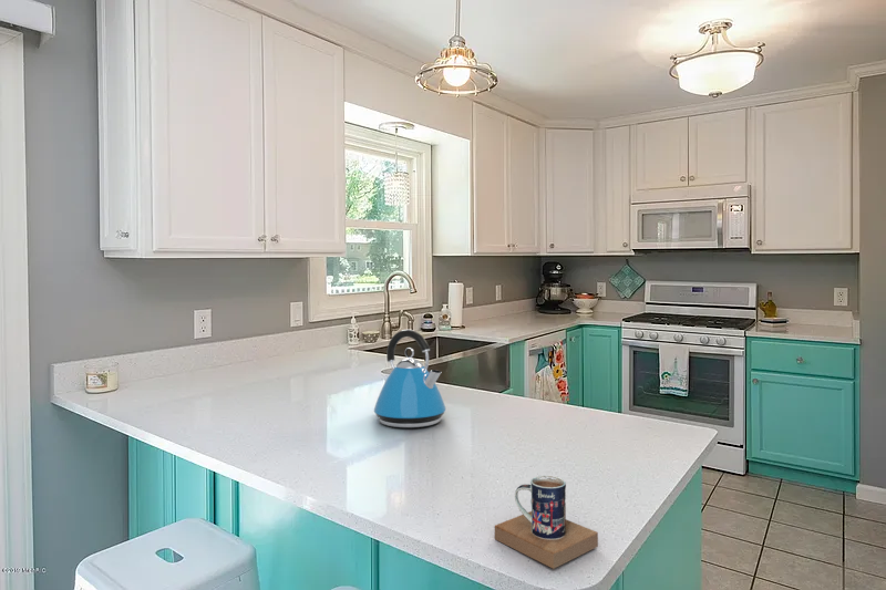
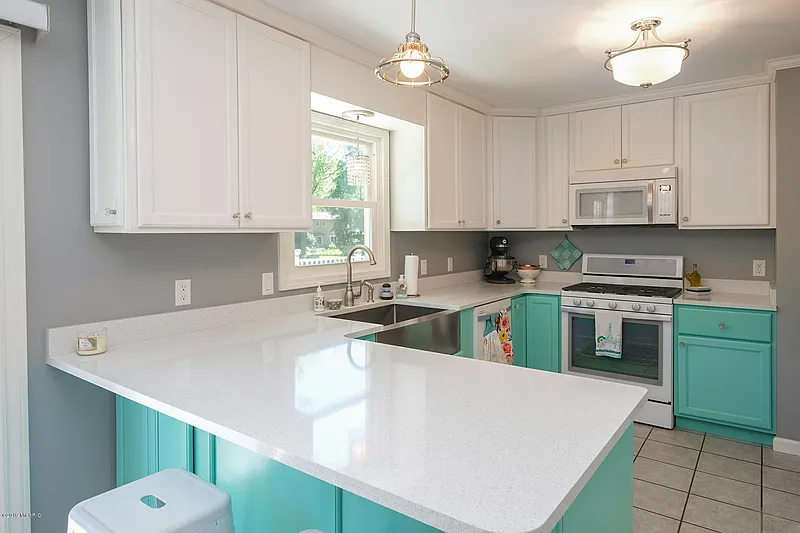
- kettle (408, 374)
- mug (545, 510)
